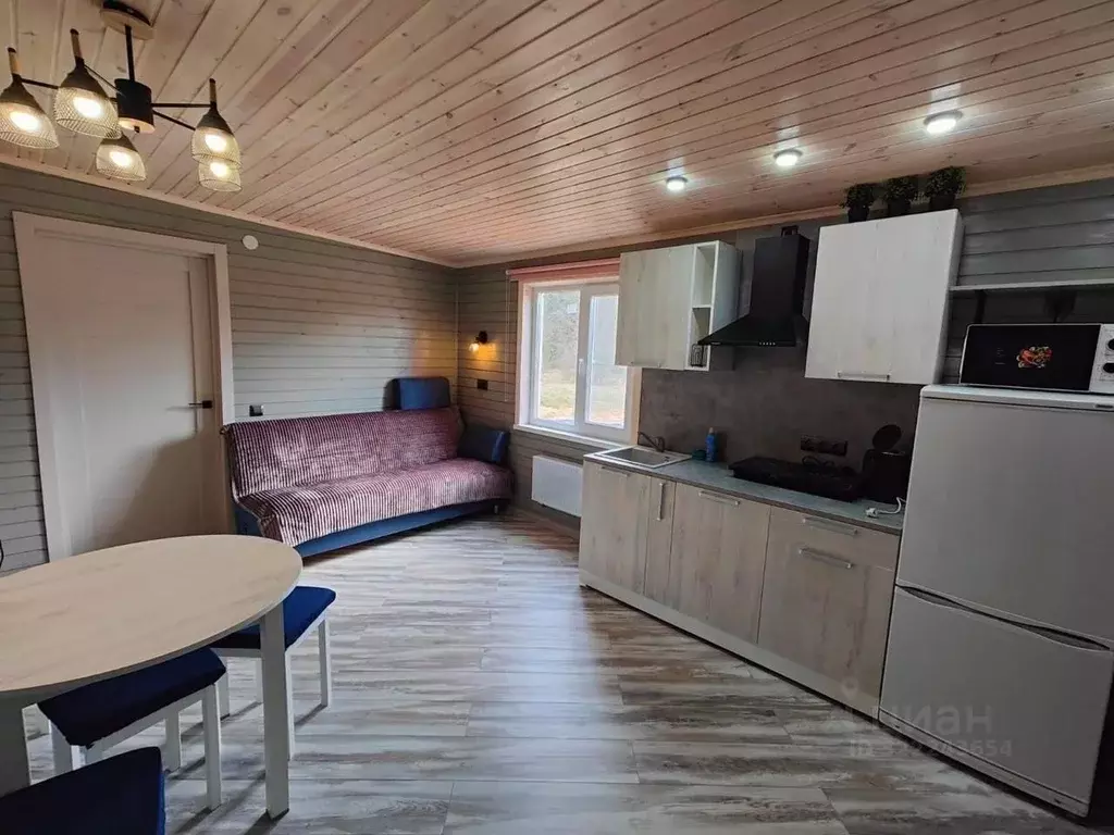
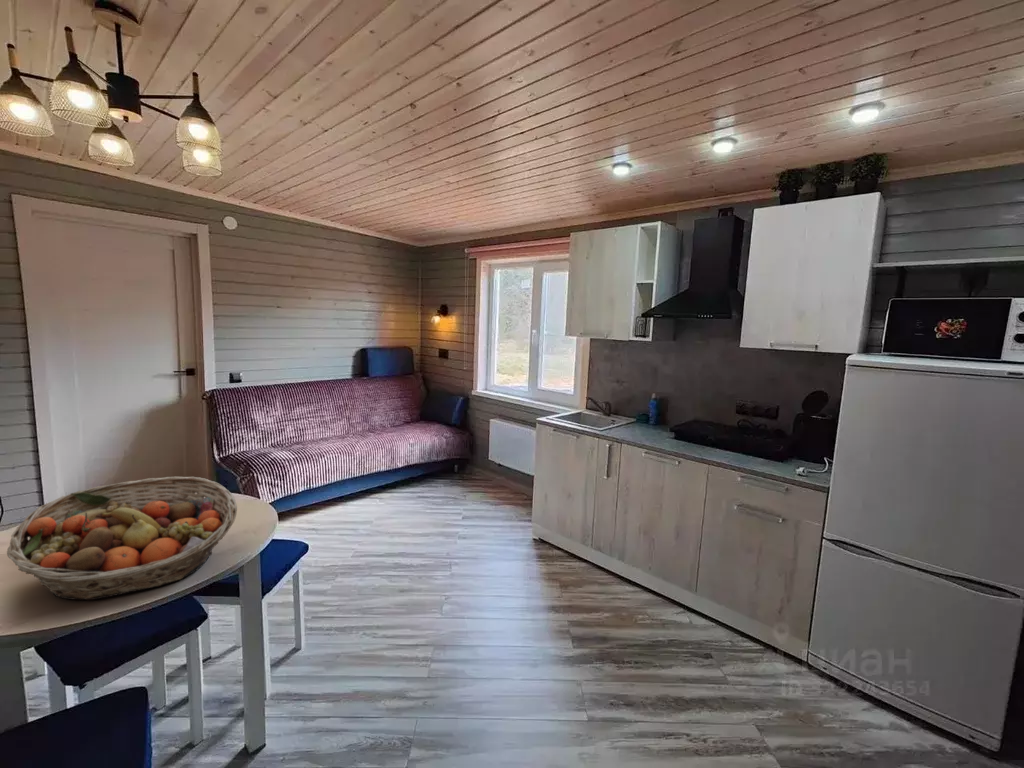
+ fruit basket (135, 533)
